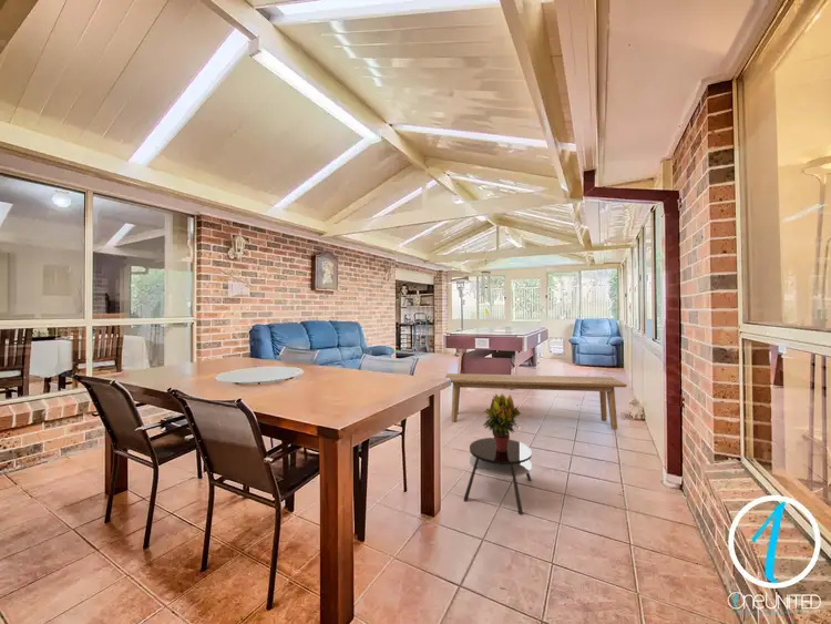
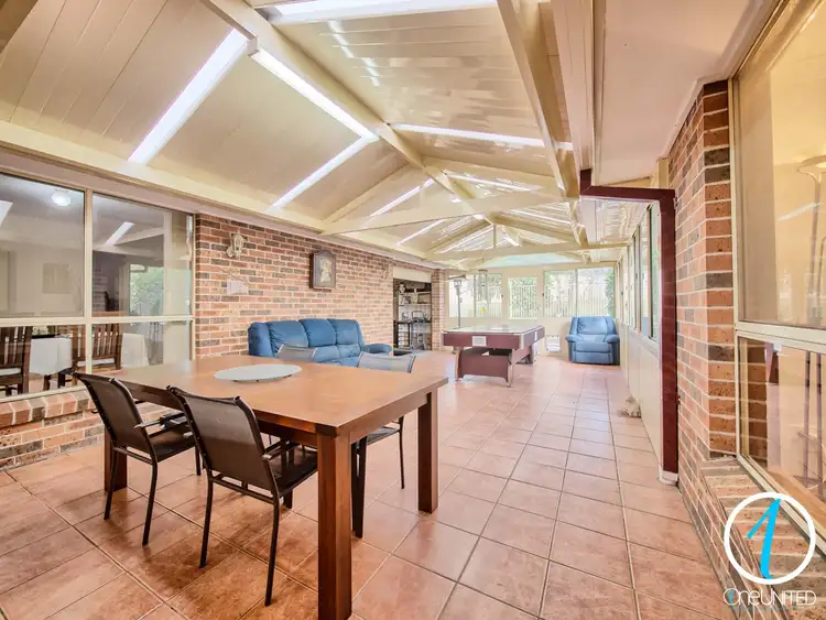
- bench (529, 388)
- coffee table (500, 469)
- potted plant (500, 421)
